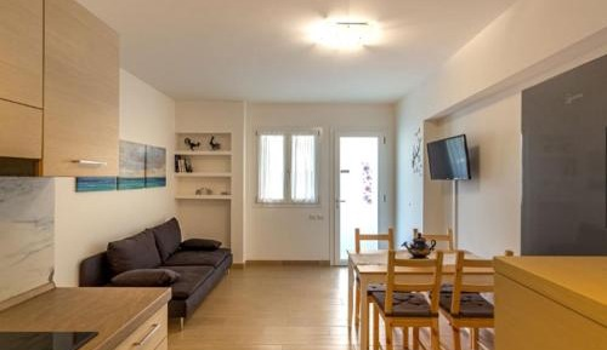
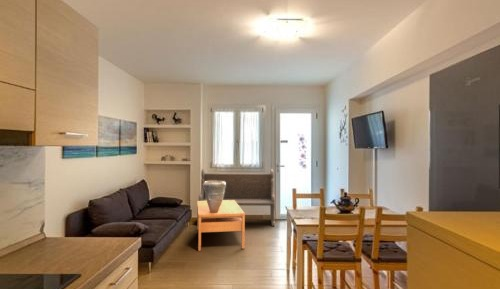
+ bench (237, 196)
+ decorative urn (214, 196)
+ coffee table (218, 222)
